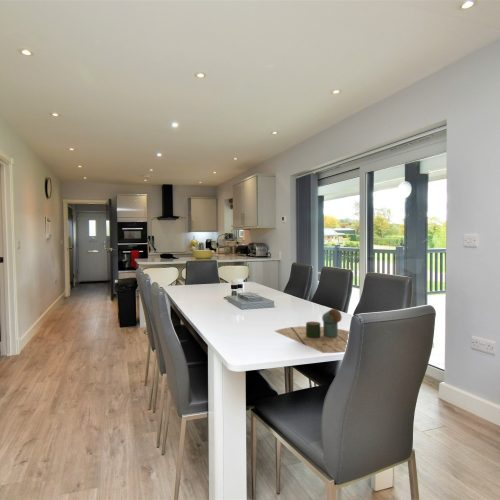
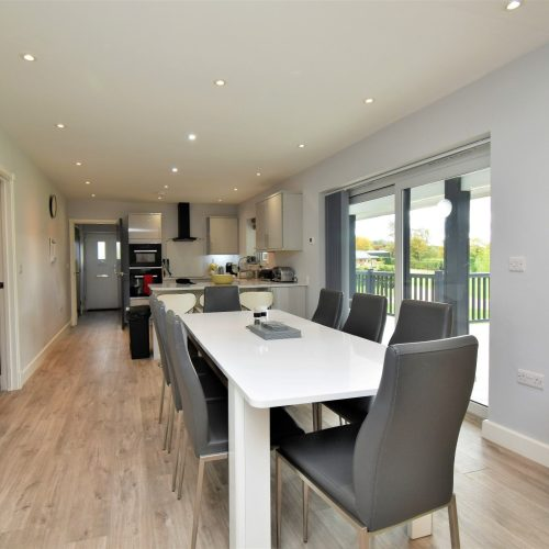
- decorative tray (314, 323)
